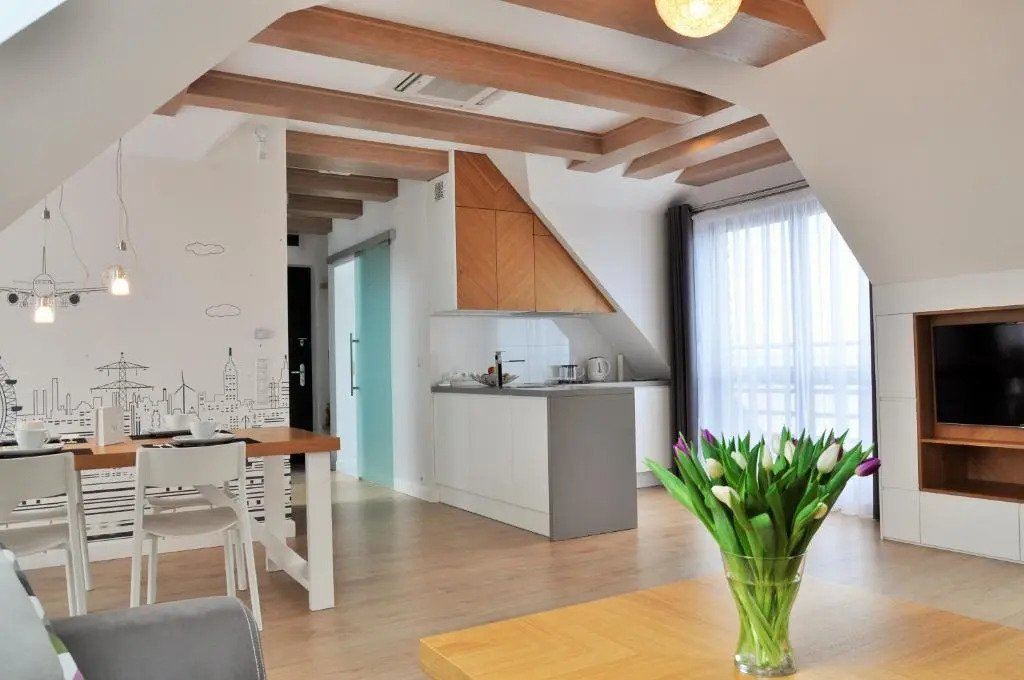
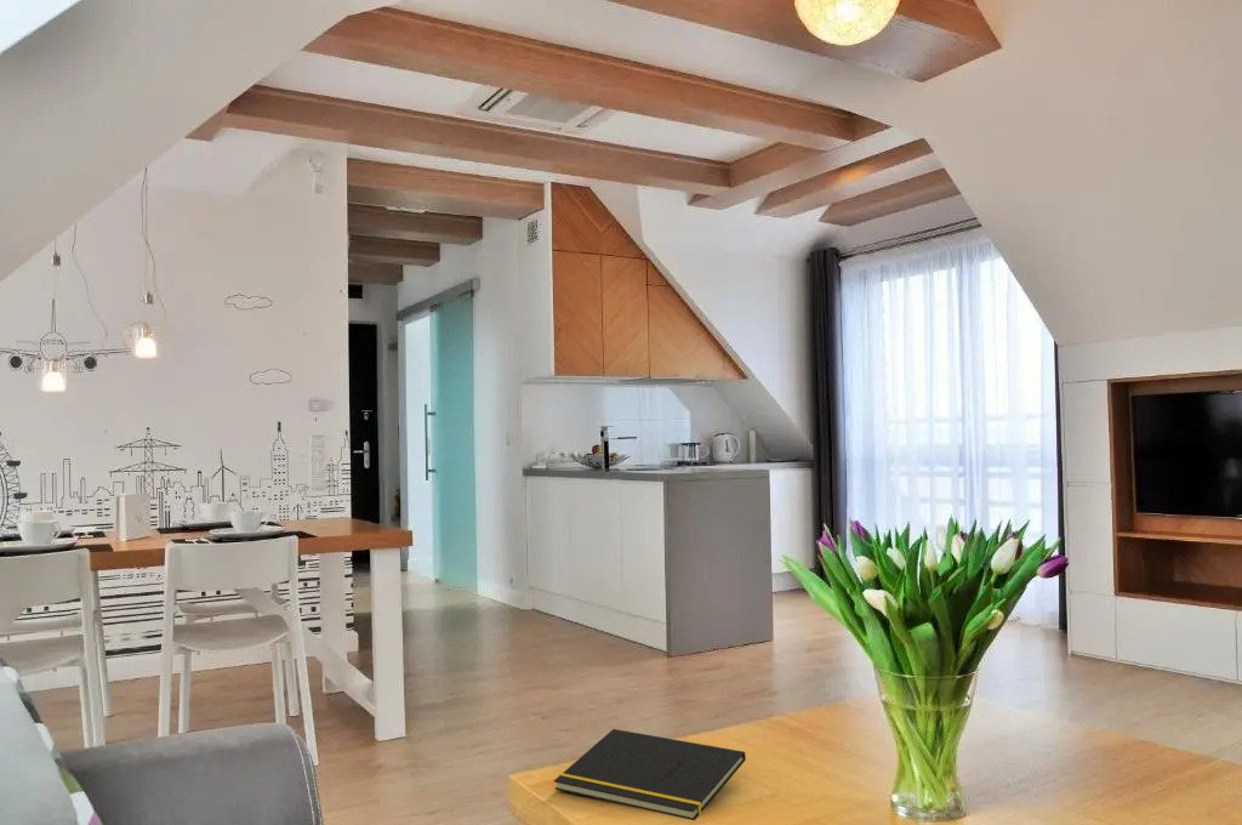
+ notepad (650, 770)
